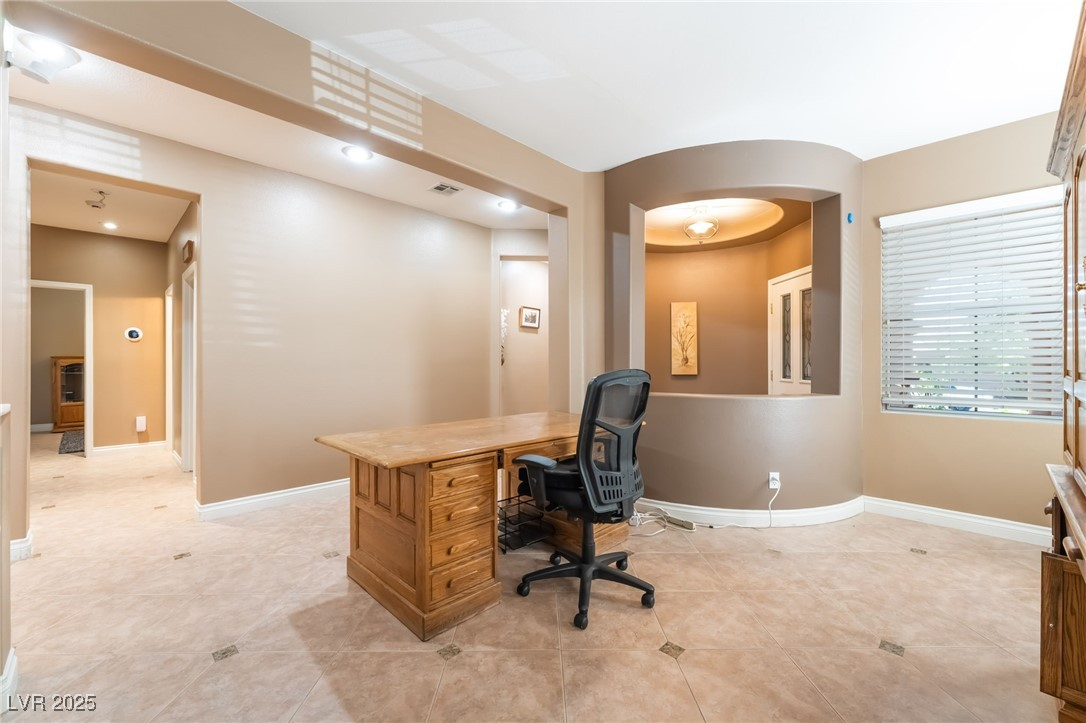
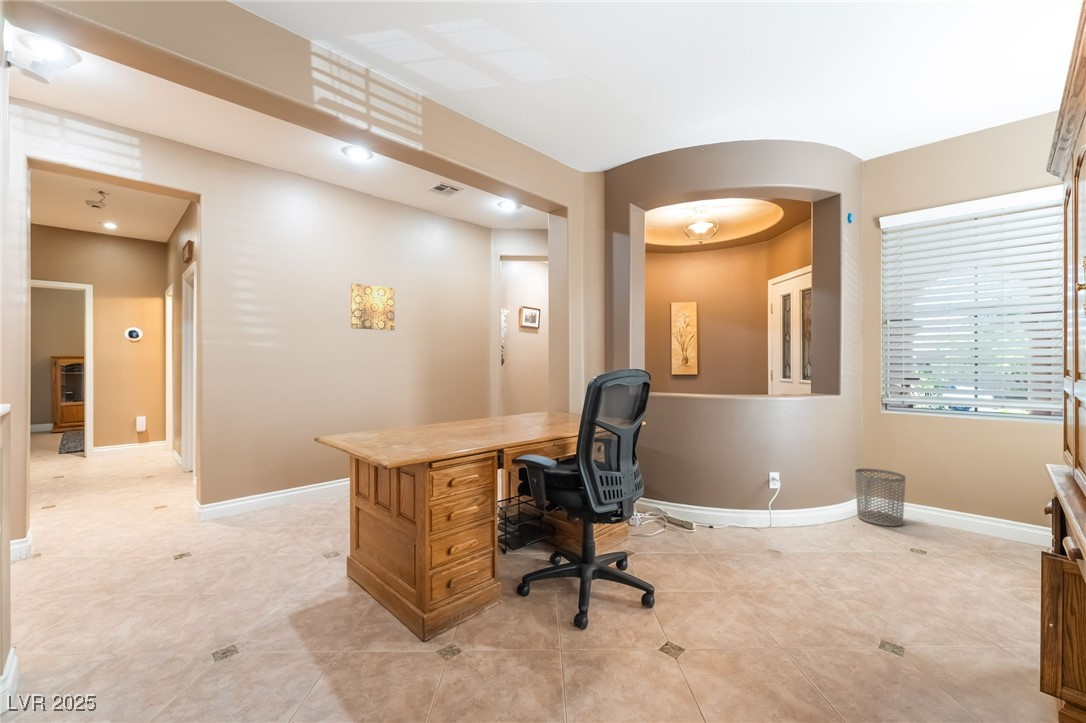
+ wall art (373, 307)
+ waste bin (879, 495)
